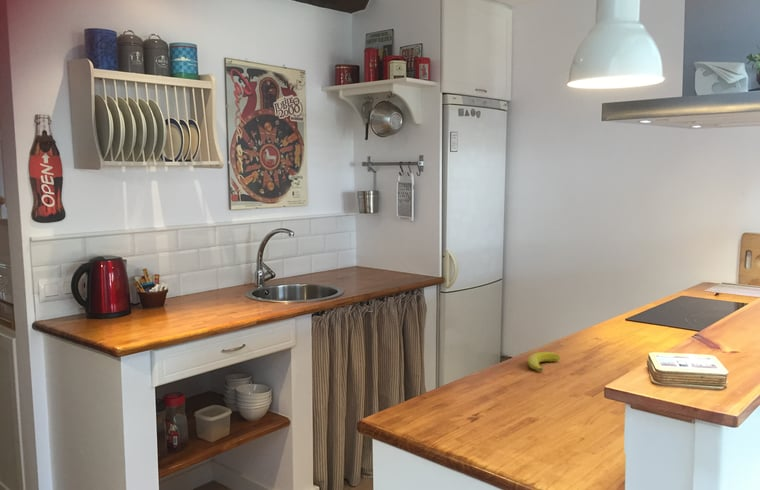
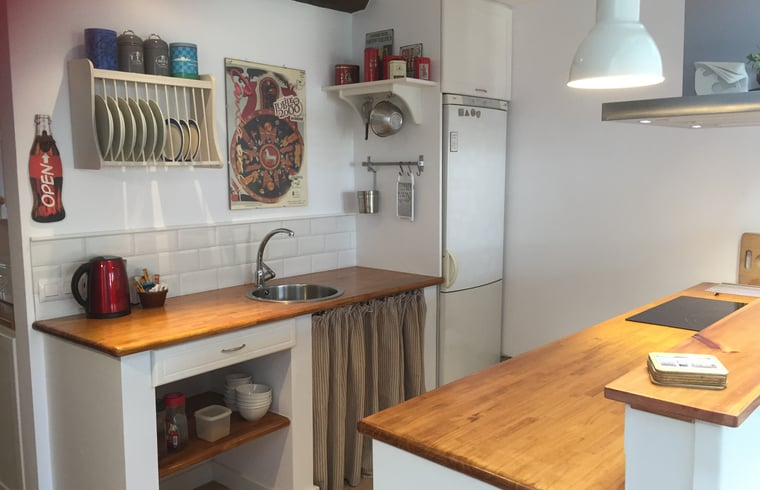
- banana (541, 359)
